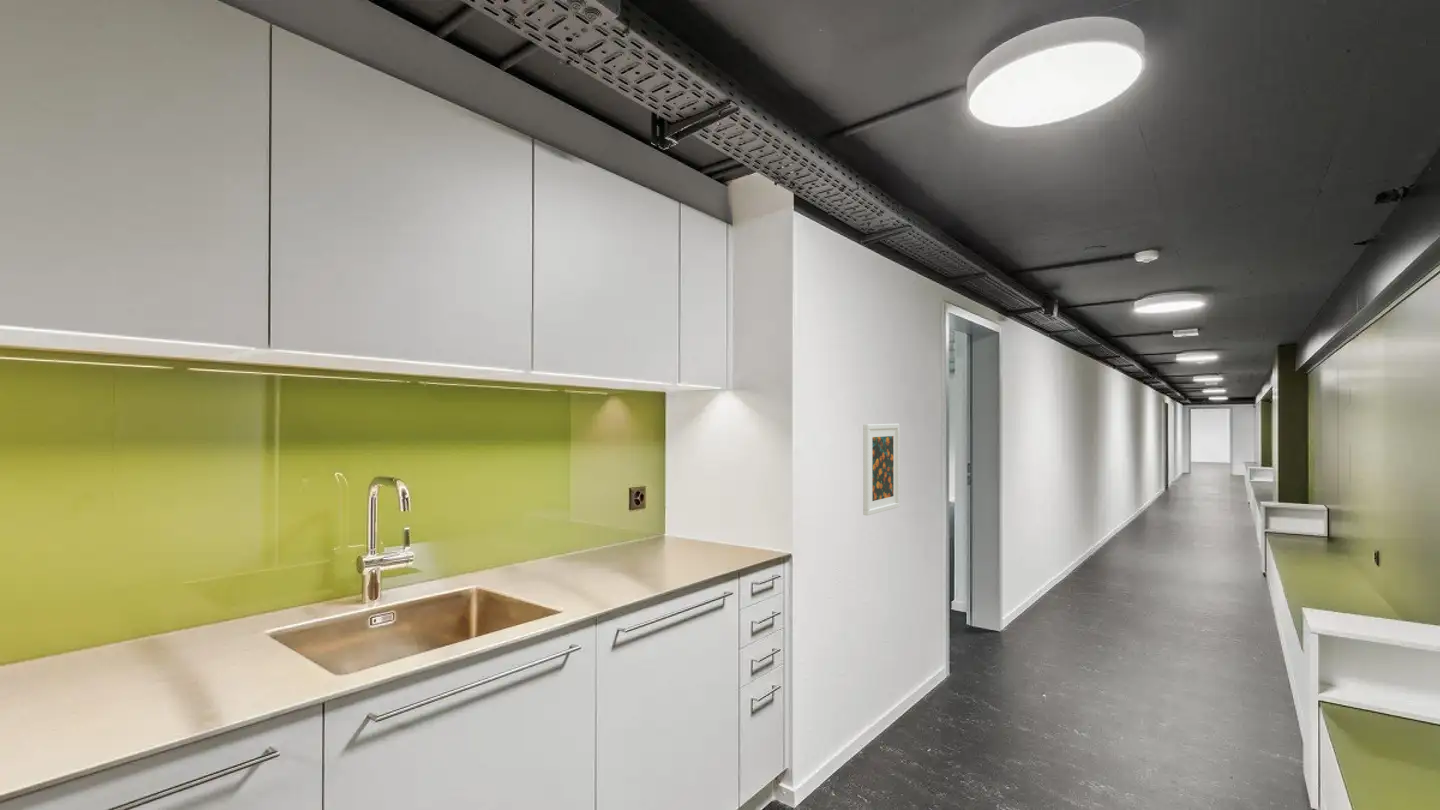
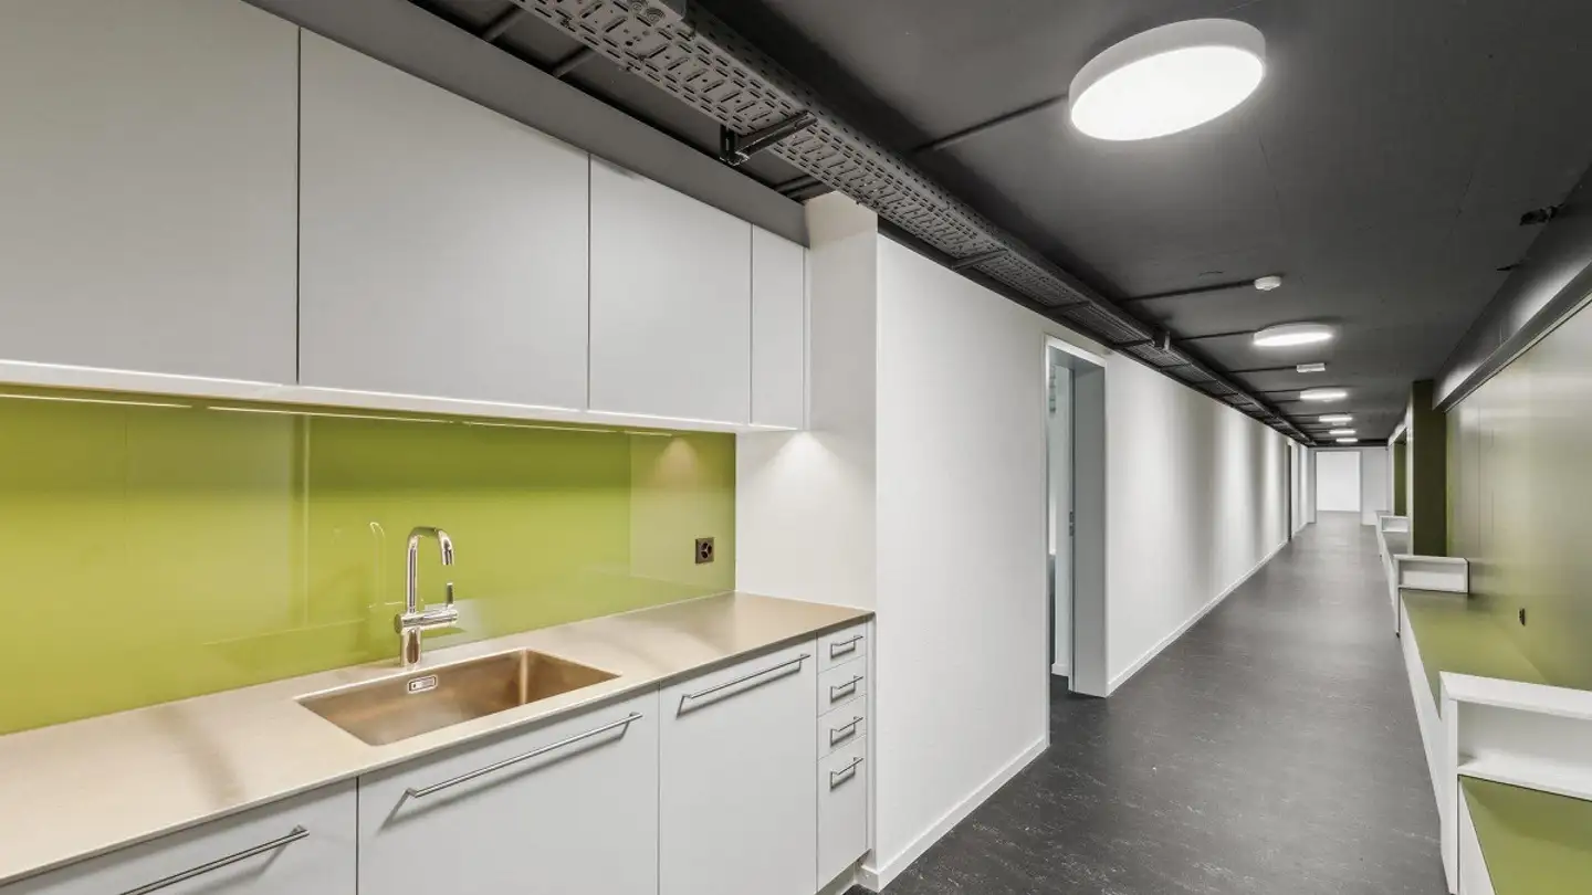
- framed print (882, 467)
